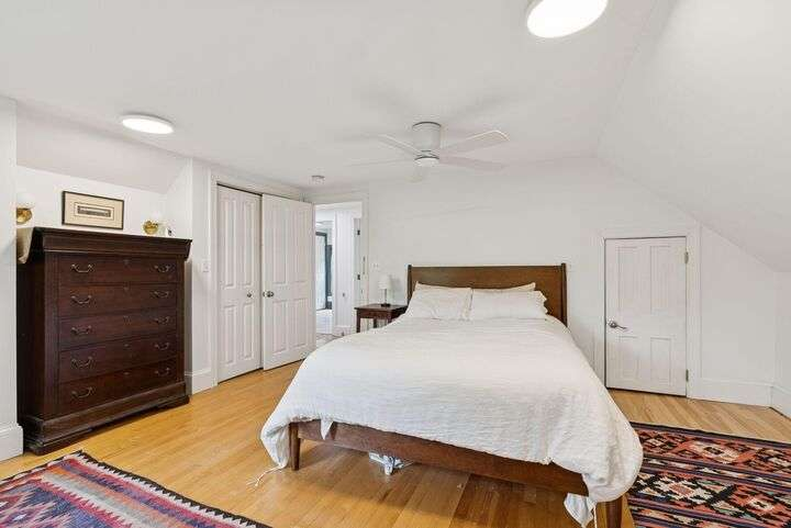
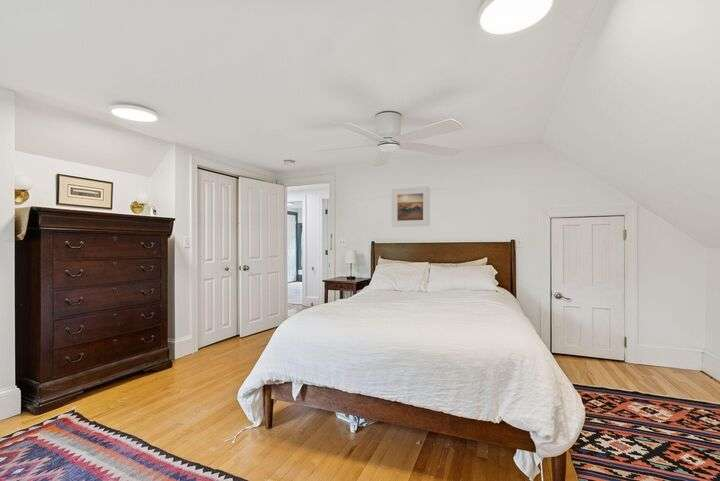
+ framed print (410, 207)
